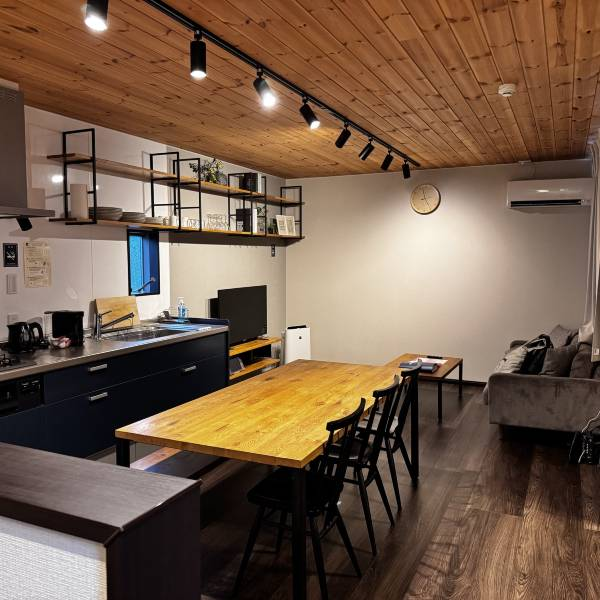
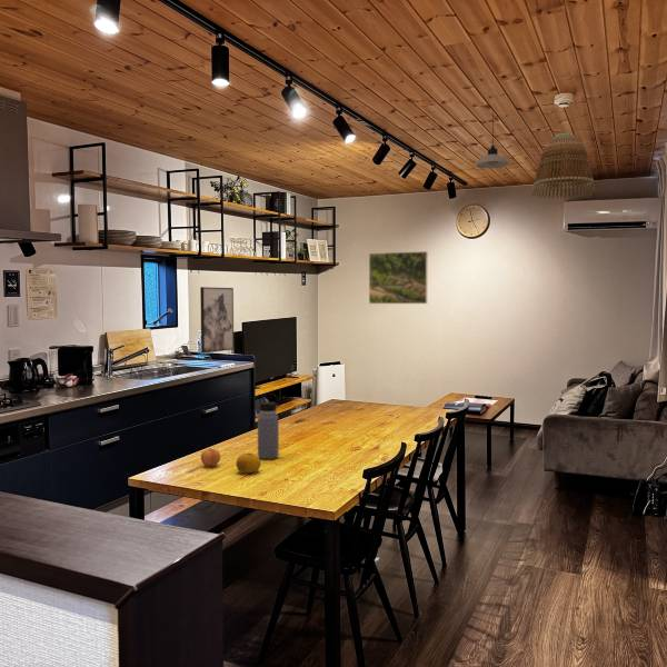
+ lamp shade (564, 163)
+ apple (210, 456)
+ wall art (217, 319)
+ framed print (397, 278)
+ water bottle (268, 426)
+ fruit (248, 461)
+ pendant light (492, 139)
